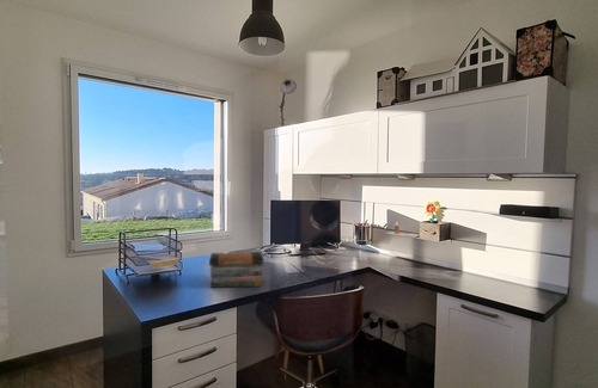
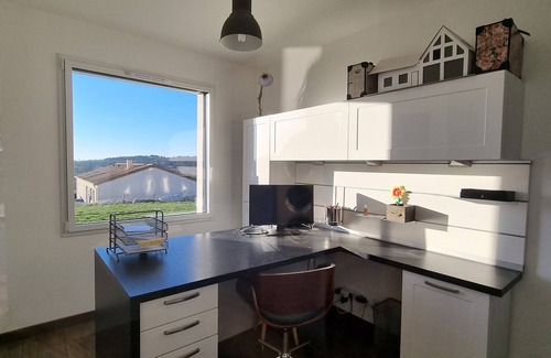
- book stack (236, 269)
